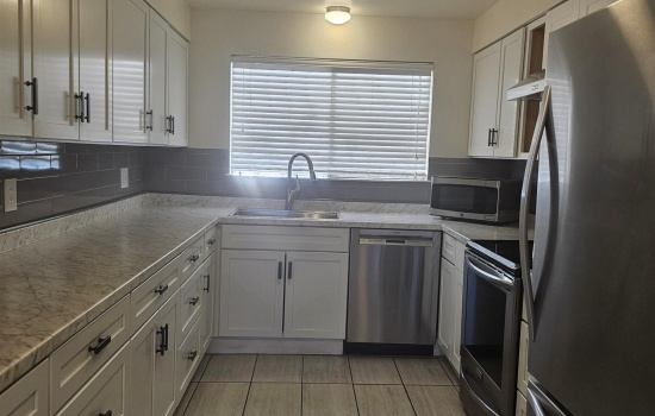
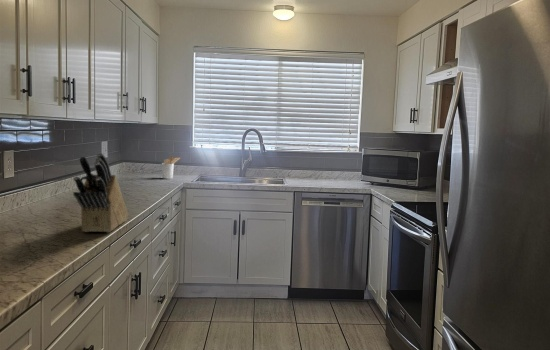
+ knife block (102, 190)
+ utensil holder (170, 167)
